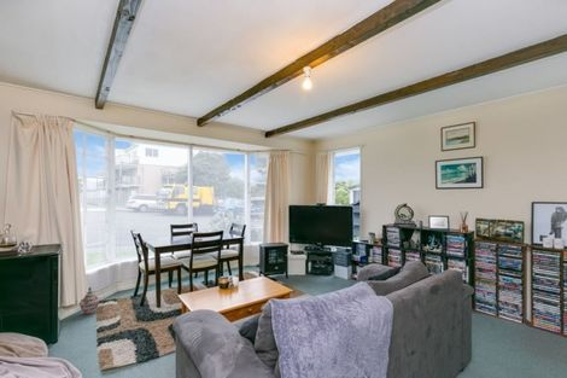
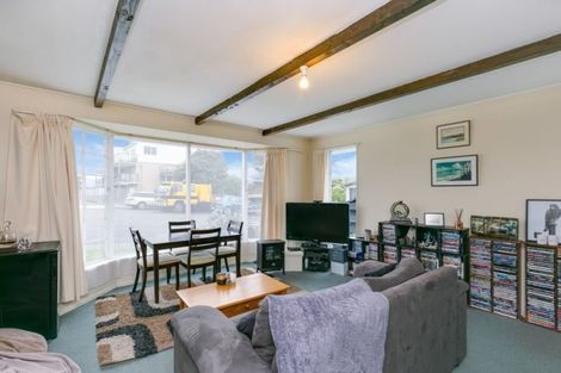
- woven basket (89, 300)
